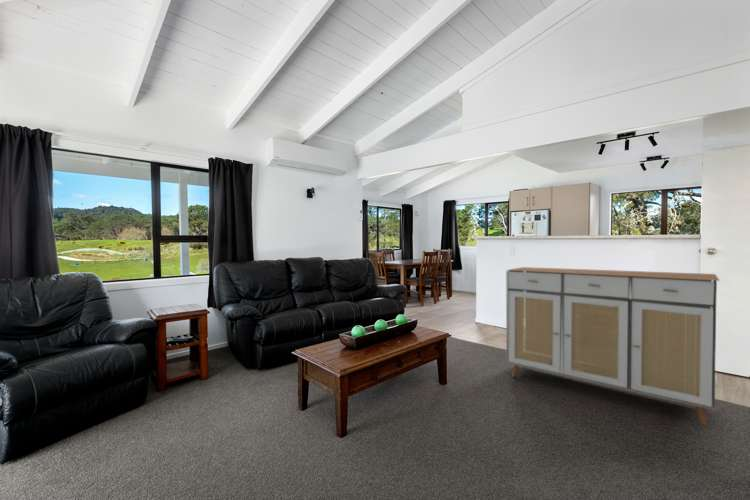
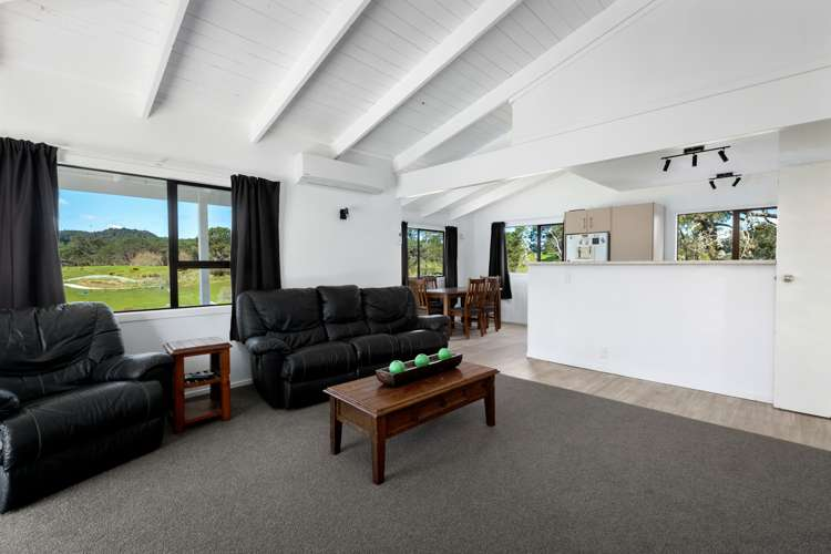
- sideboard (599, 330)
